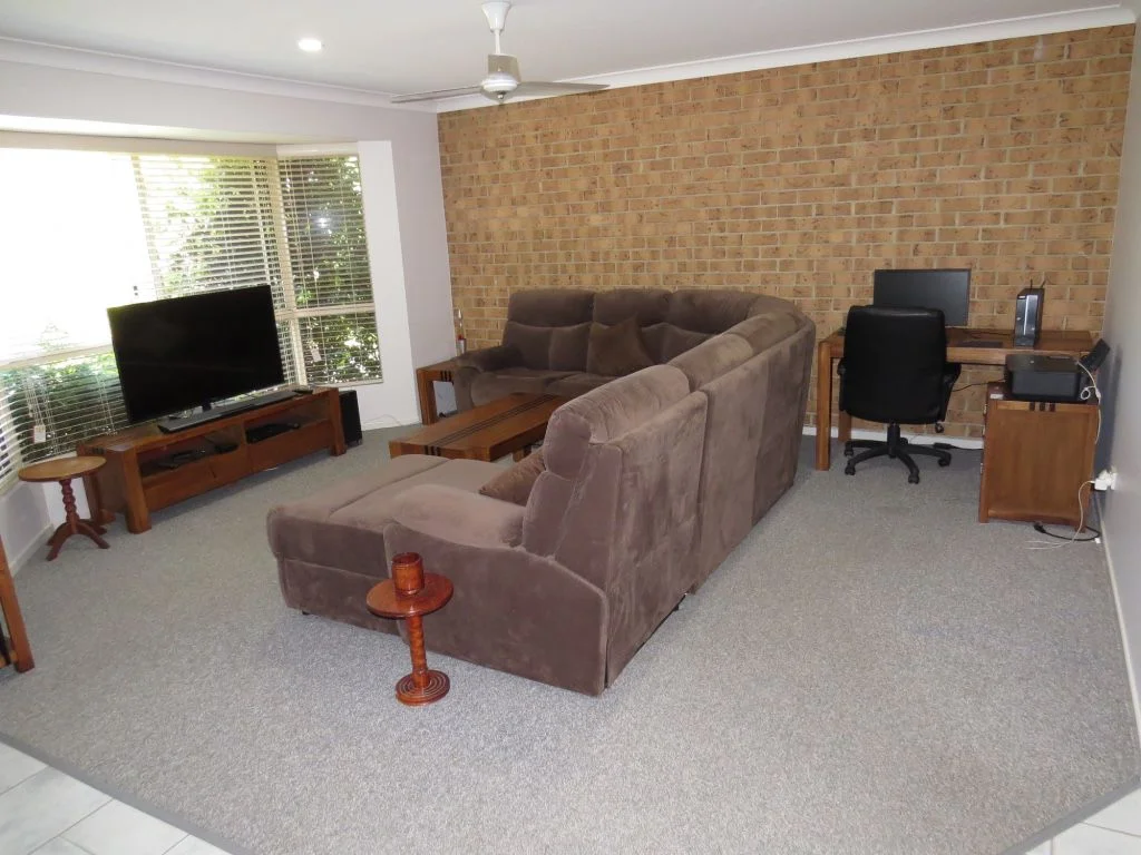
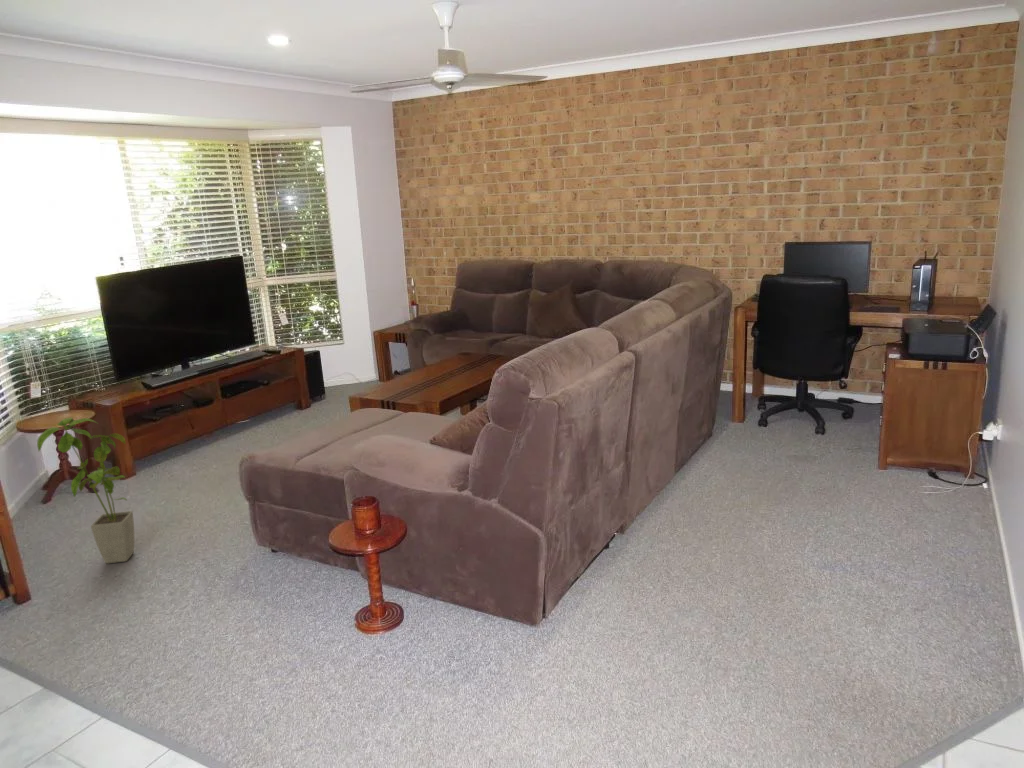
+ house plant (95, 493)
